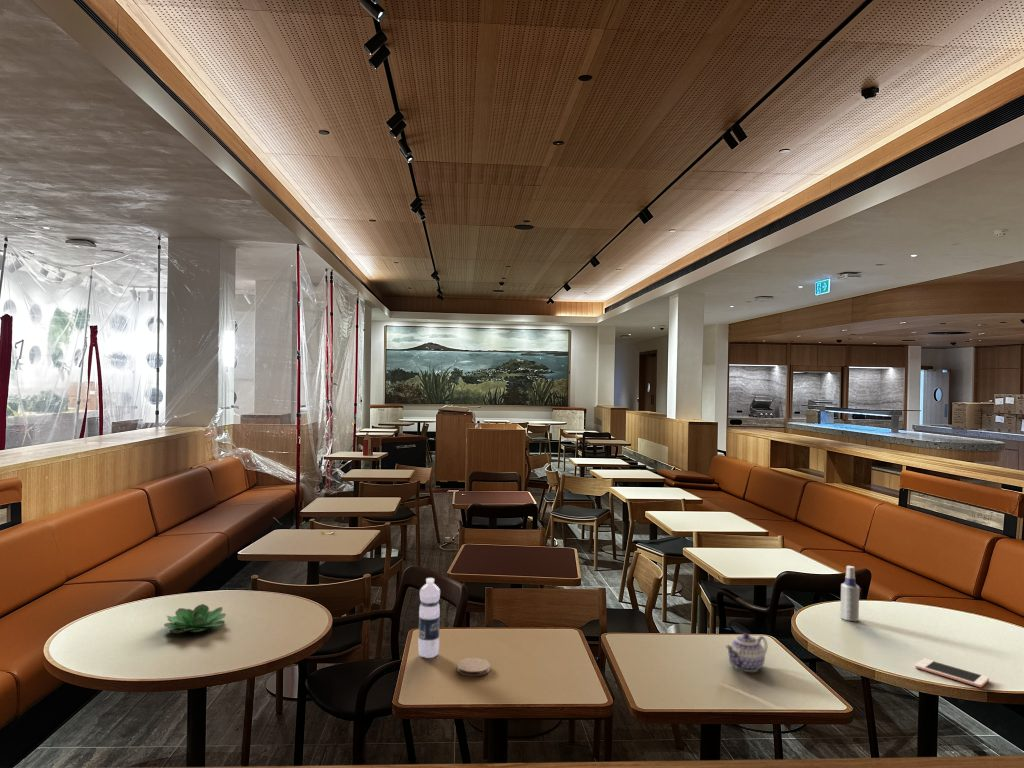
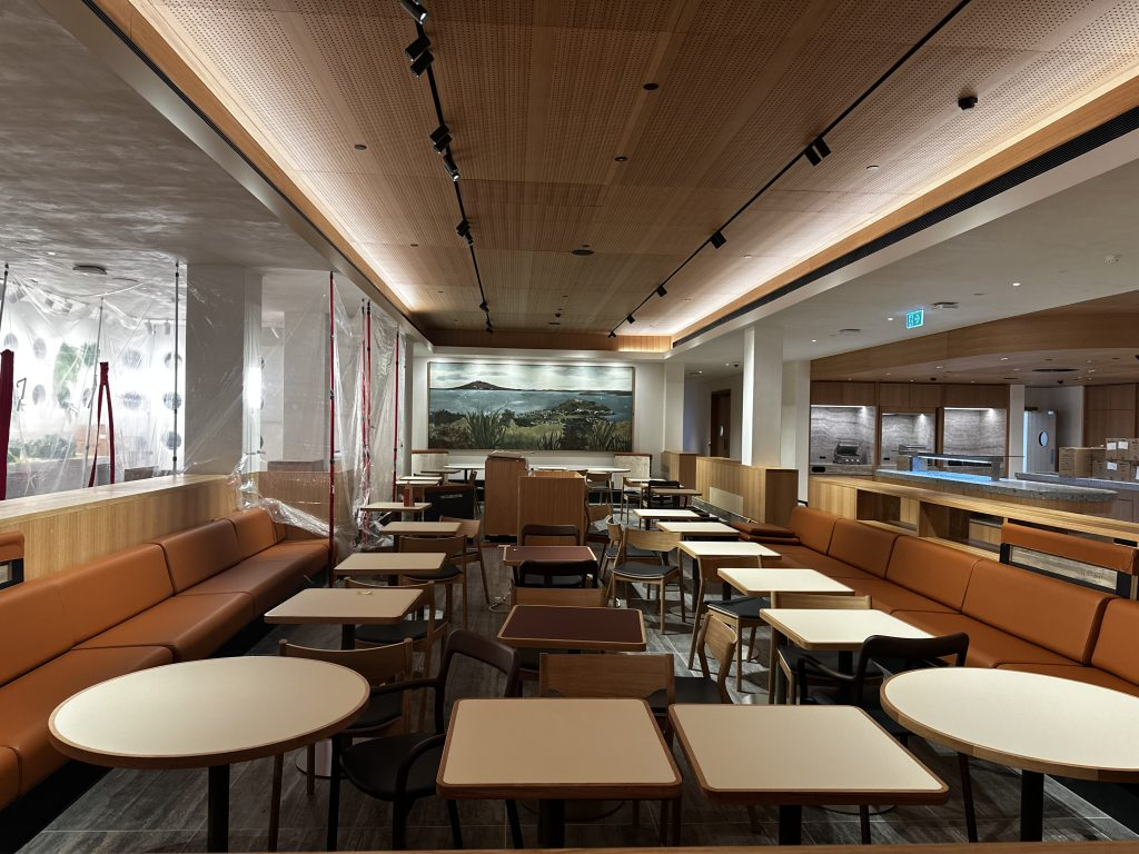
- cell phone (951, 672)
- teapot (746, 650)
- coaster (473, 666)
- water bottle (429, 616)
- spray bottle (849, 592)
- succulent plant (195, 618)
